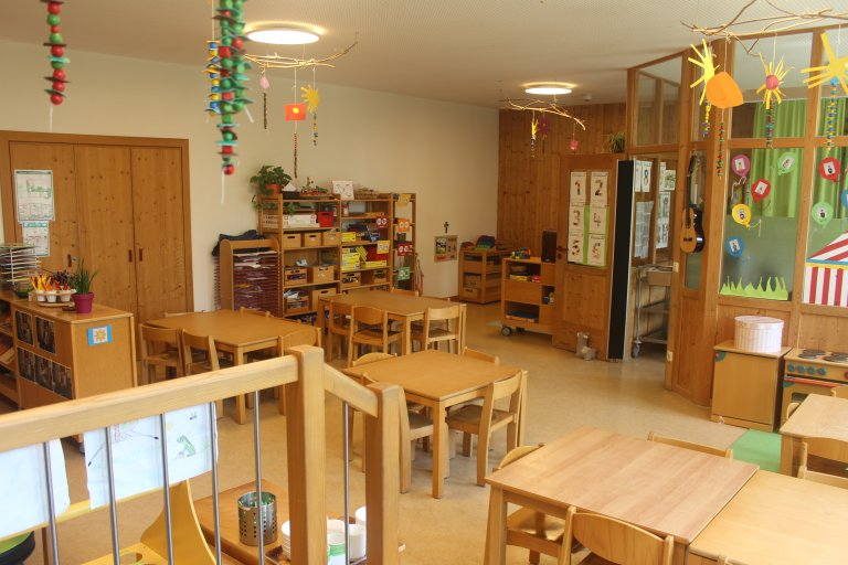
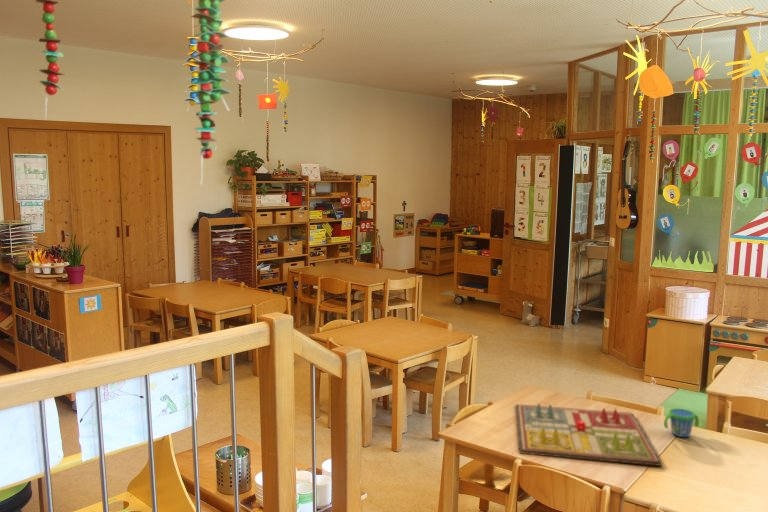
+ snack cup (681, 423)
+ gameboard (580, 426)
